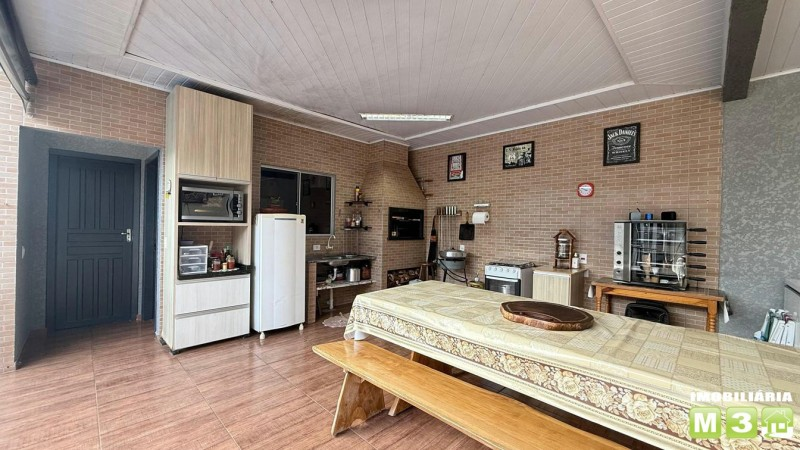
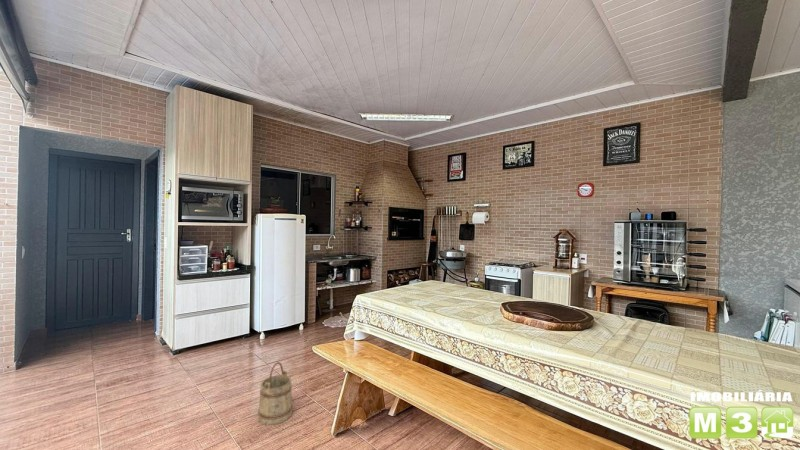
+ bucket (276, 388)
